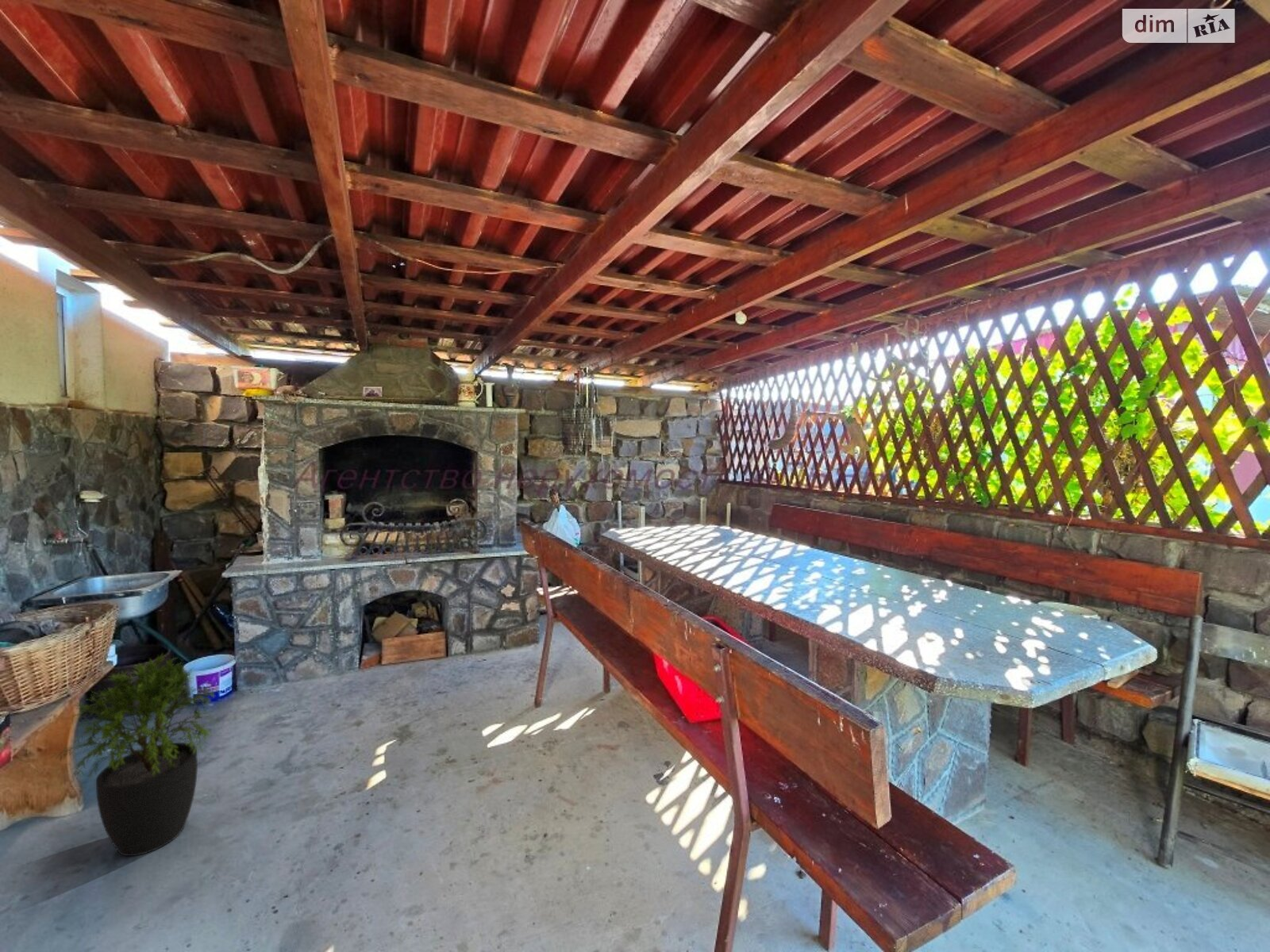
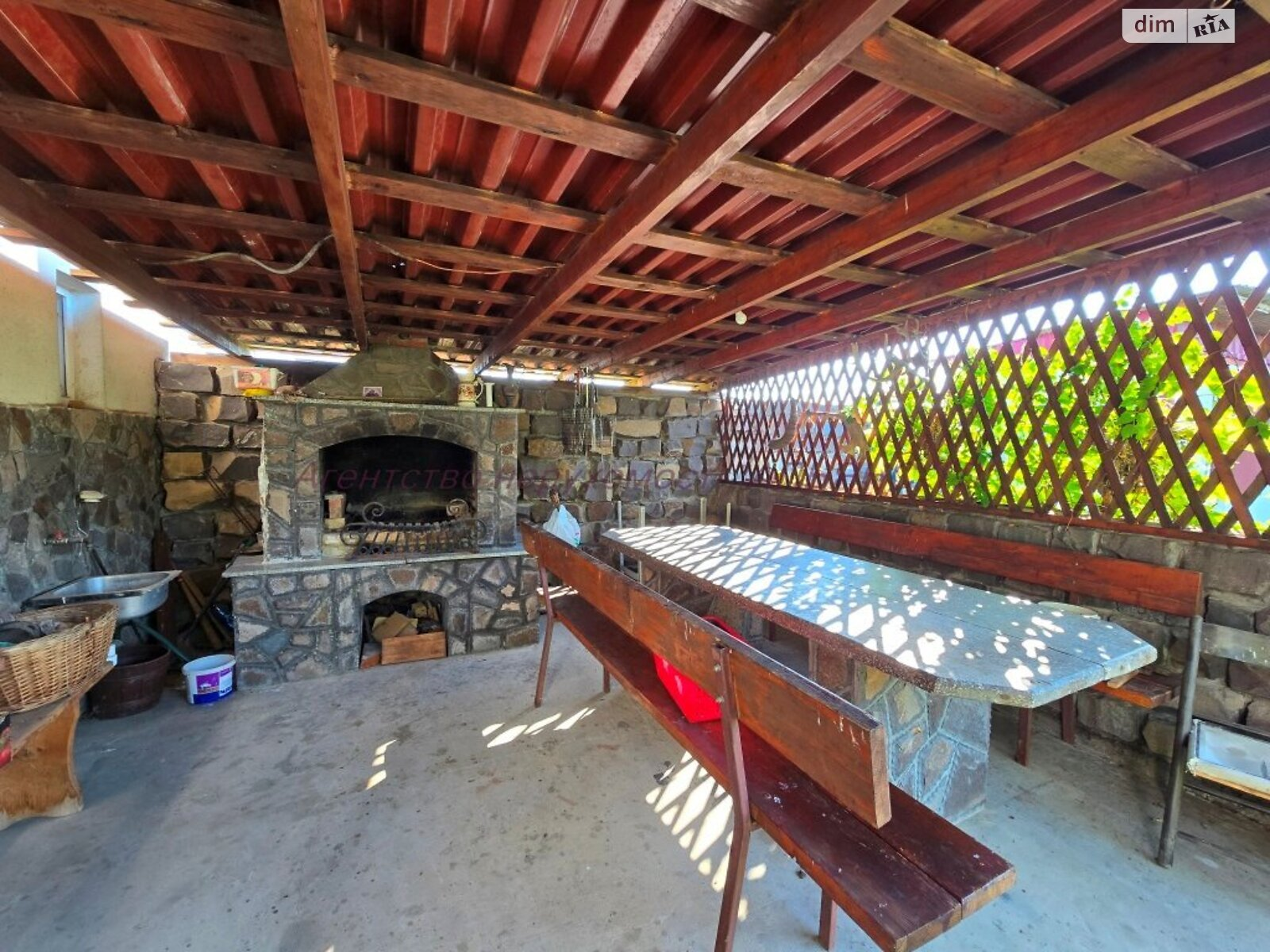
- potted plant (148, 752)
